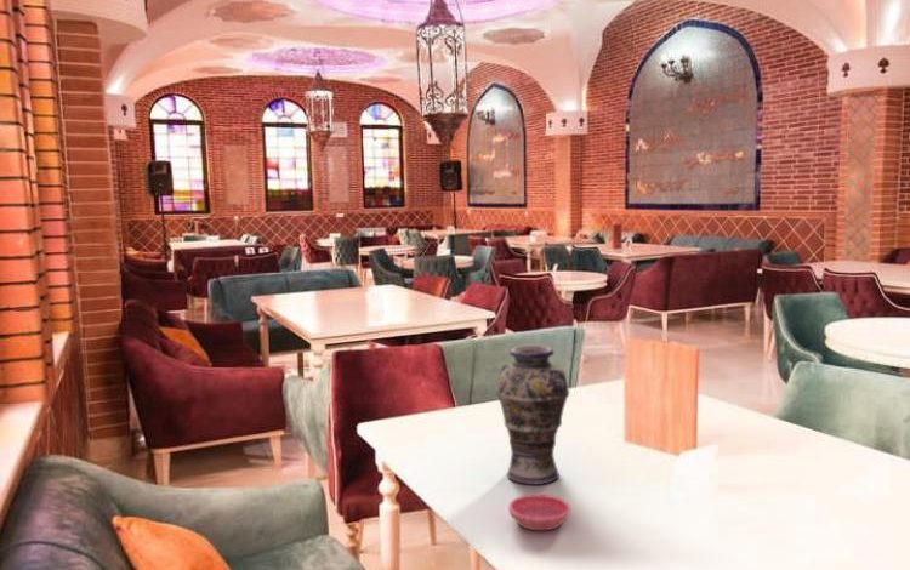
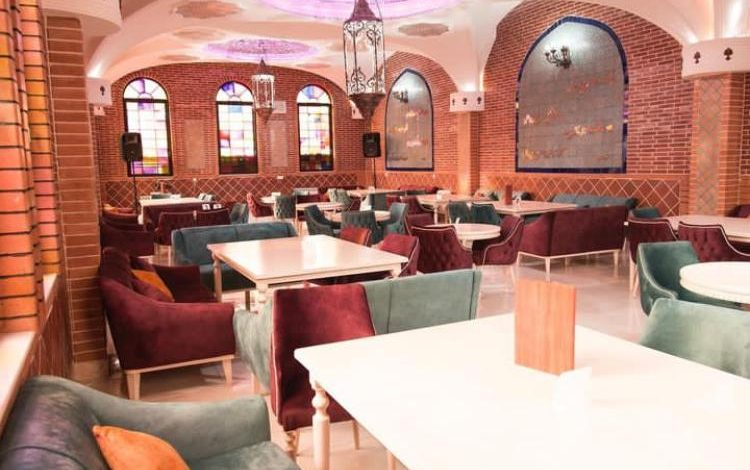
- saucer (539, 513)
- vase (531, 412)
